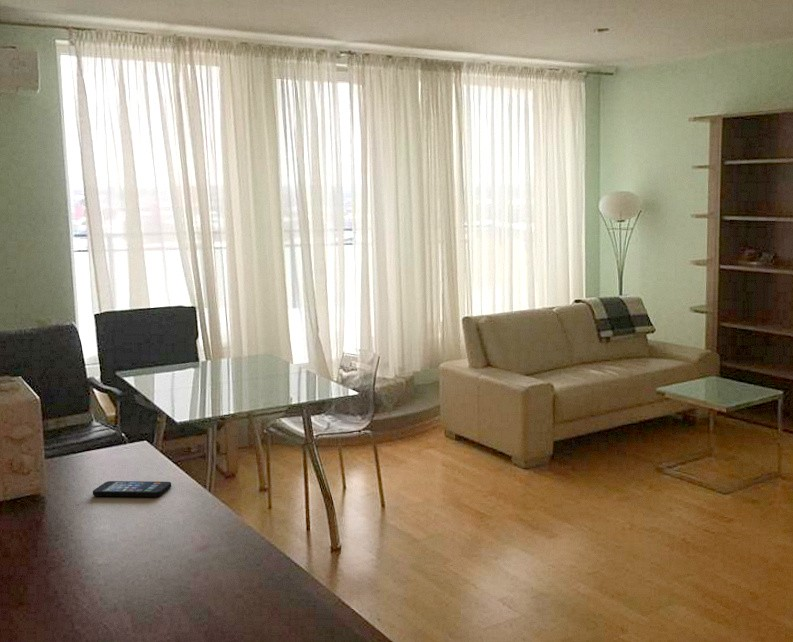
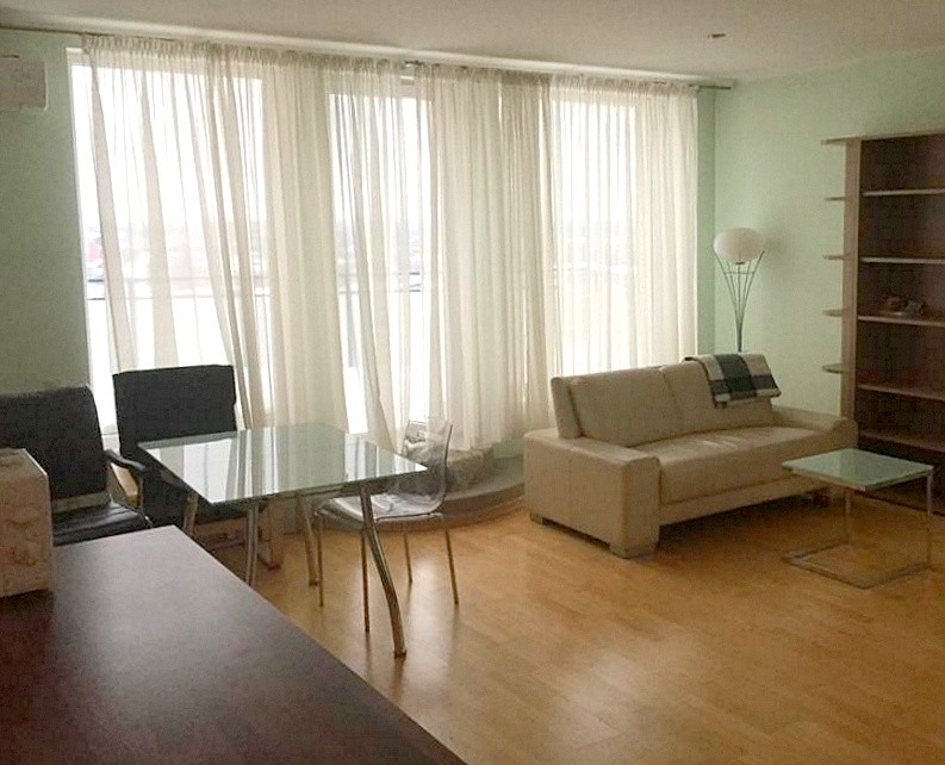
- smartphone (132, 488)
